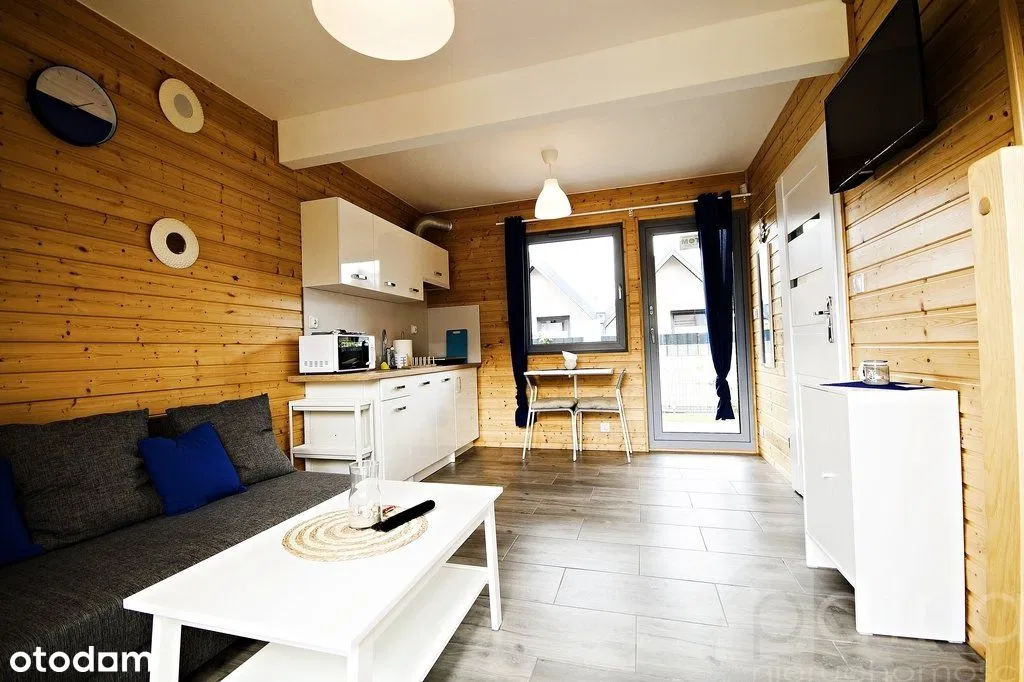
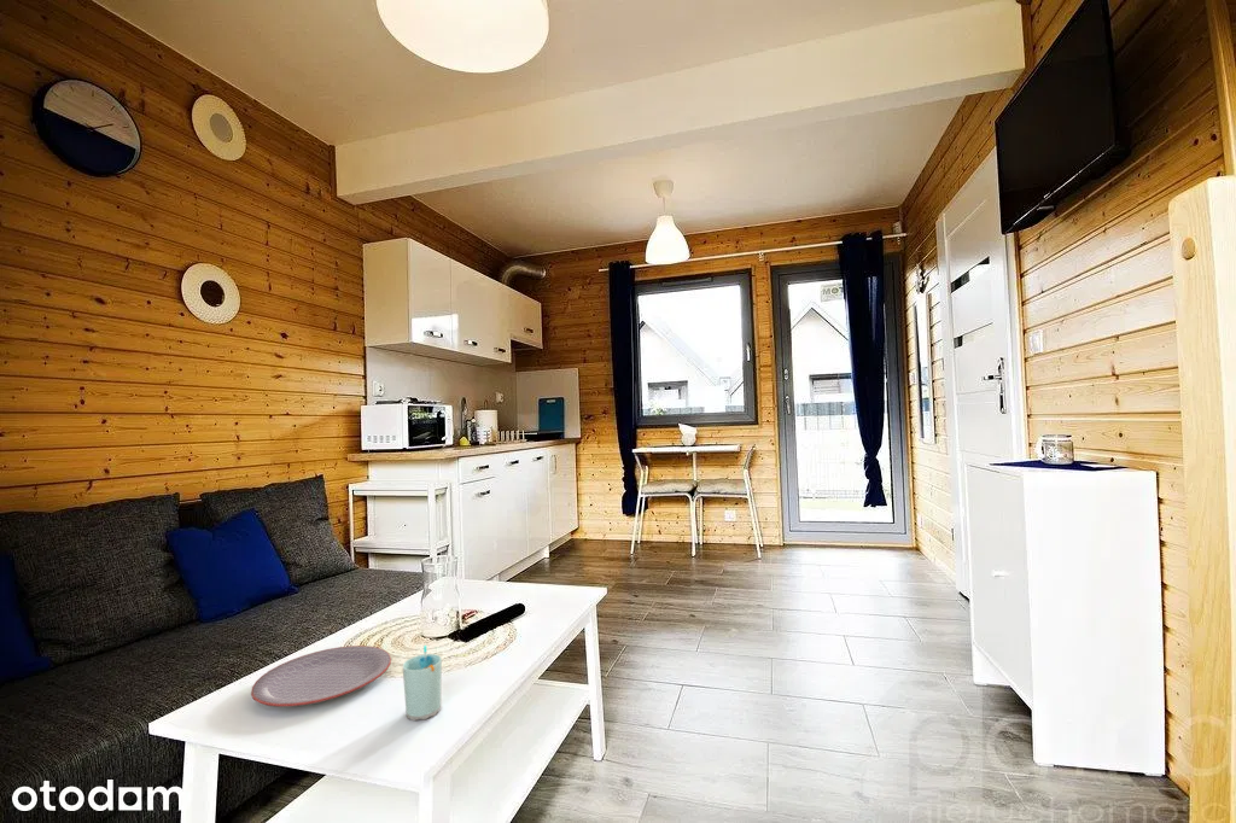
+ plate (325, 676)
+ cup (422, 681)
